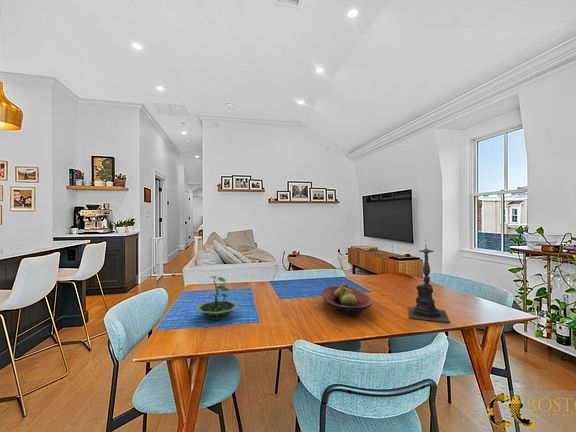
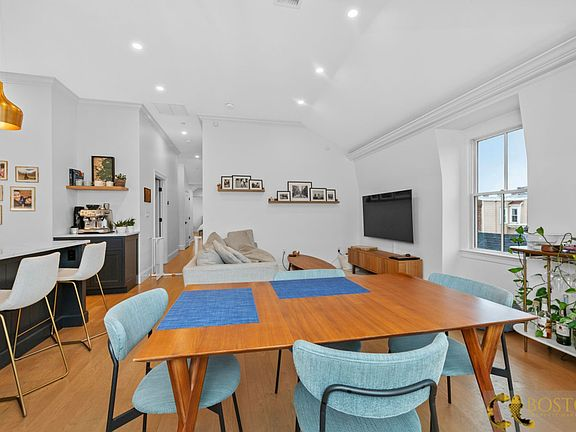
- terrarium (216, 285)
- candle holder (427, 276)
- fruit bowl (345, 296)
